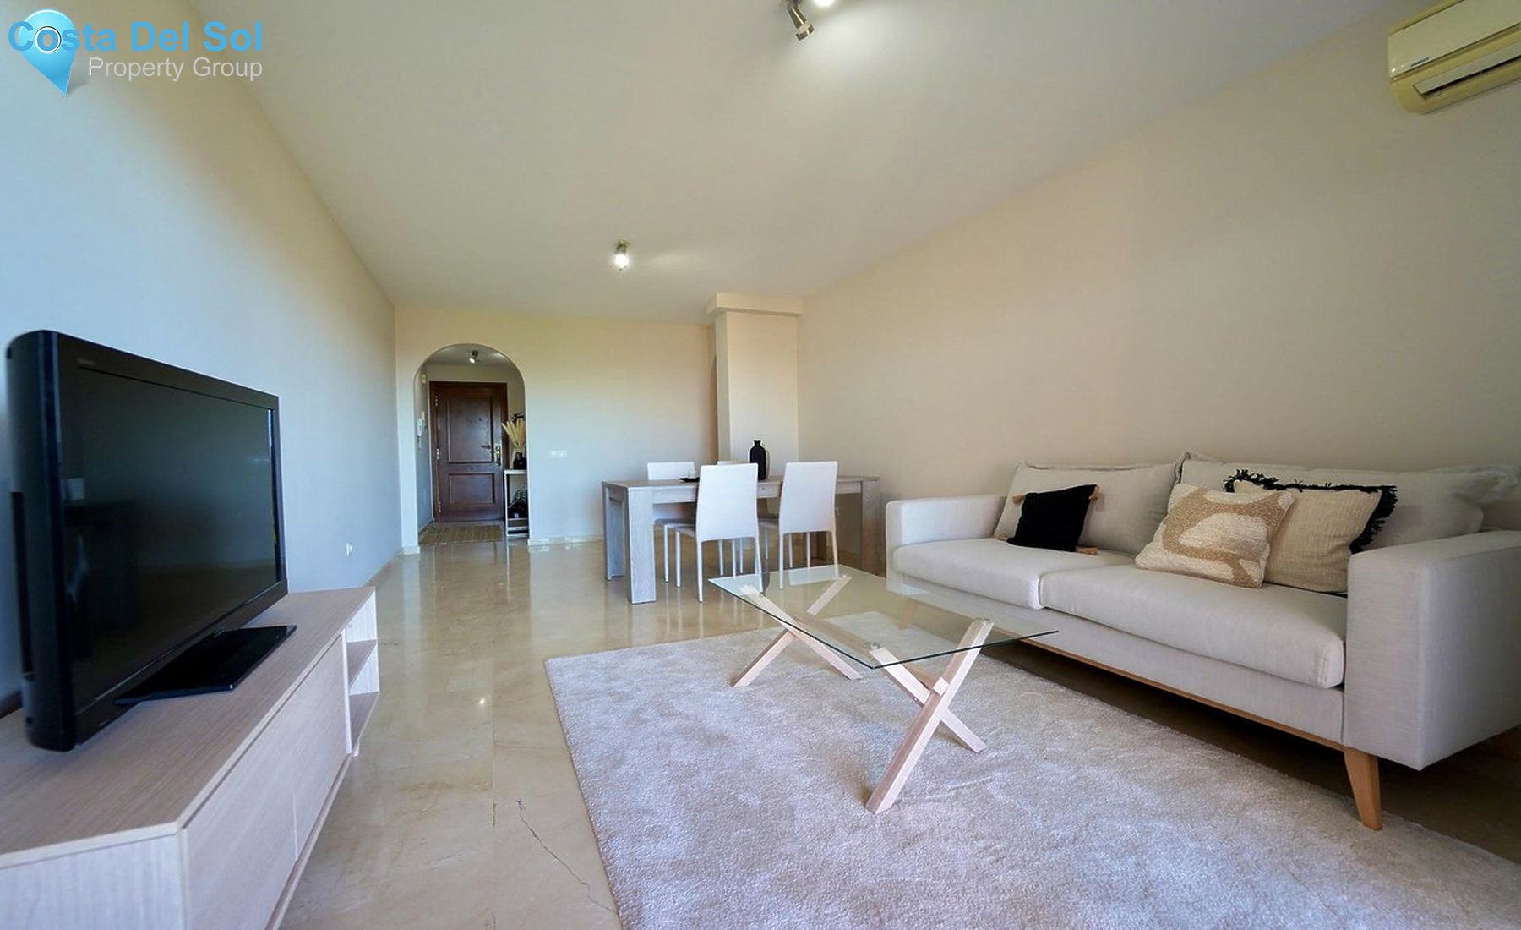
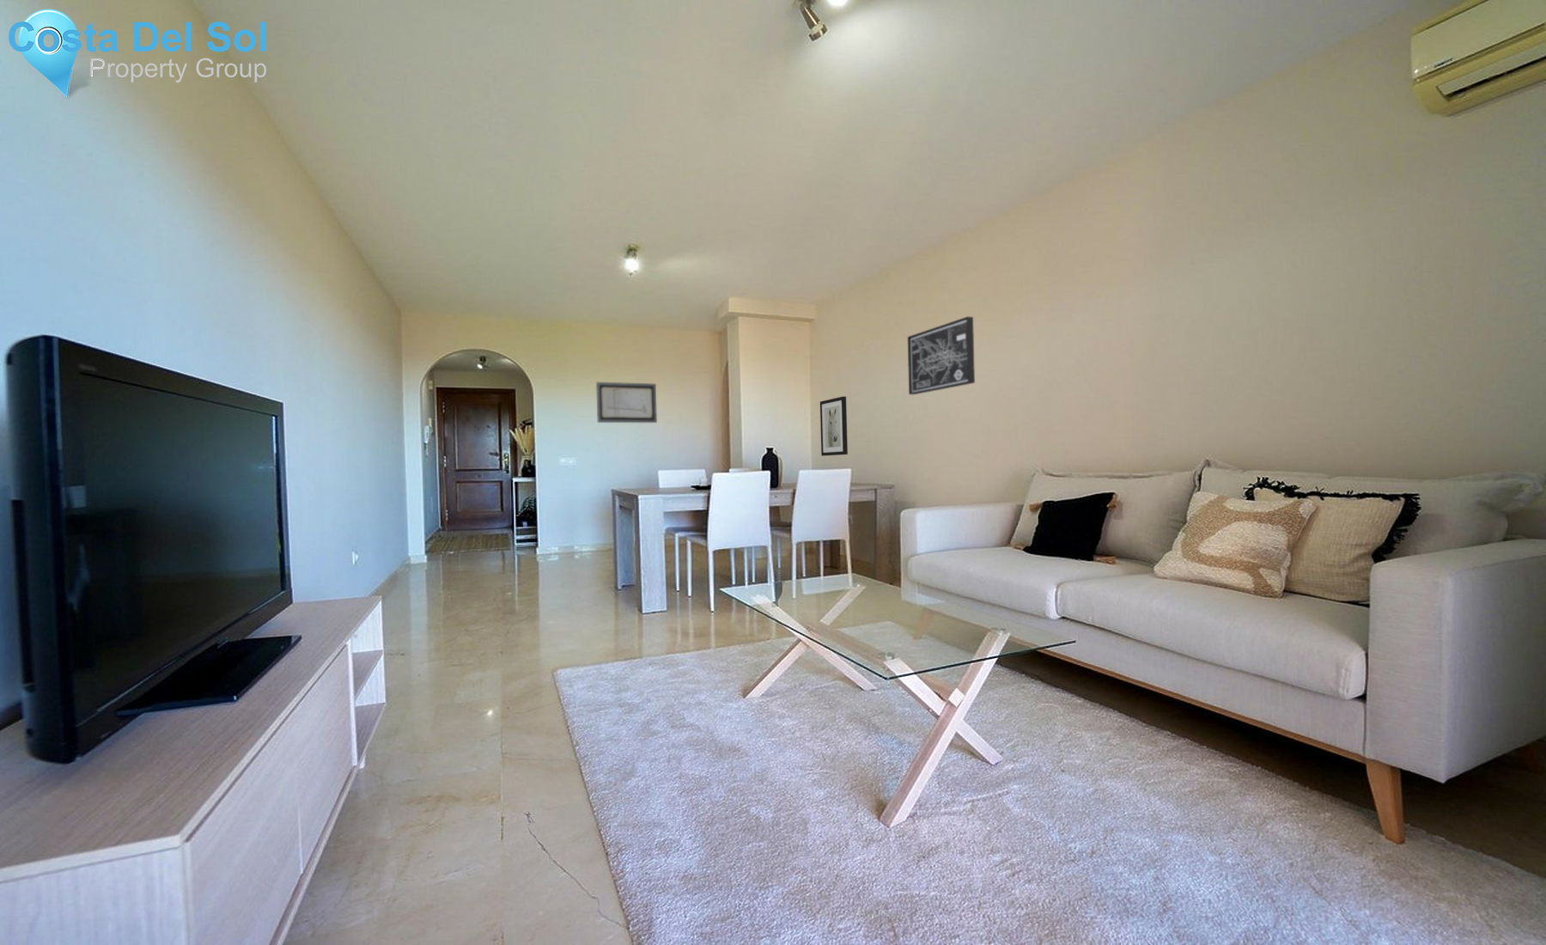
+ wall art (833, 427)
+ wall art (627, 402)
+ wall art (939, 359)
